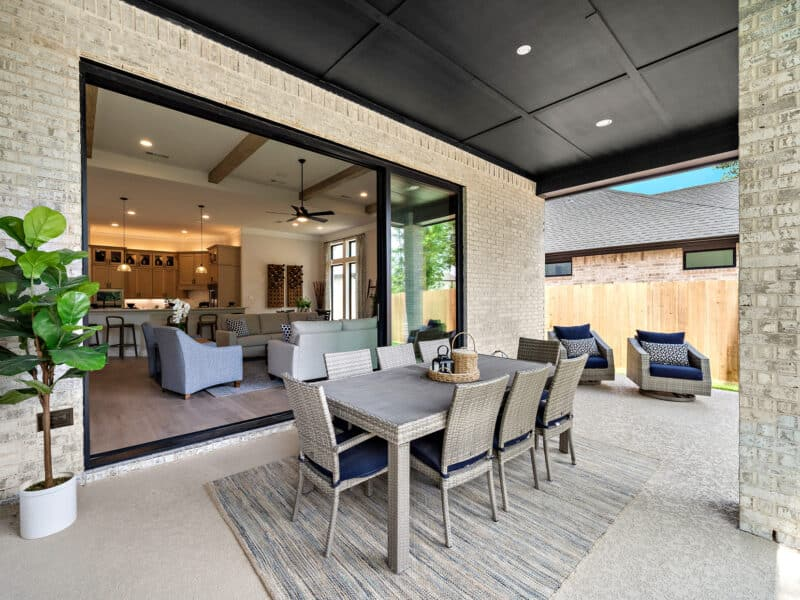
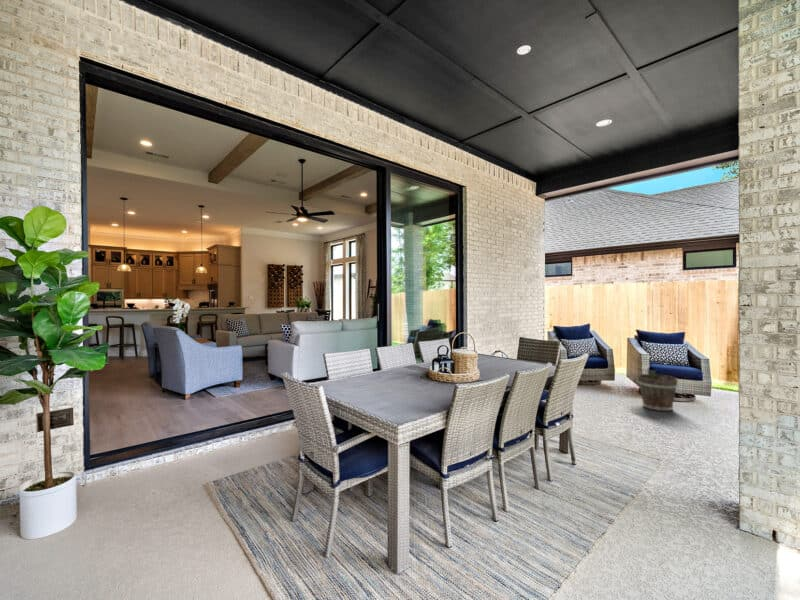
+ bucket (657, 390)
